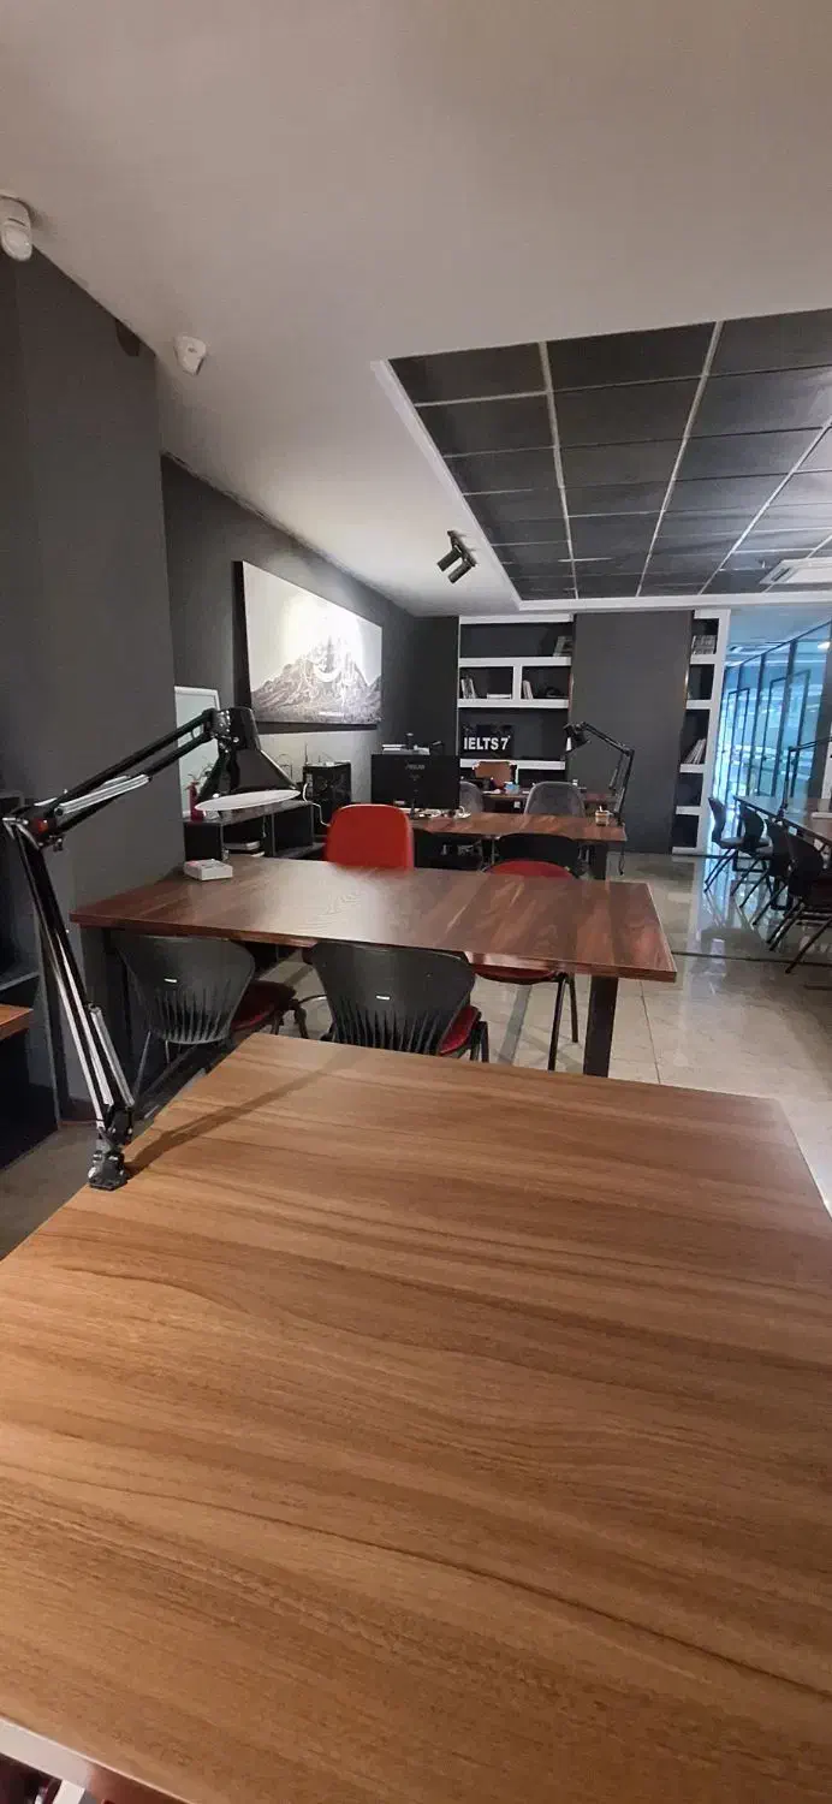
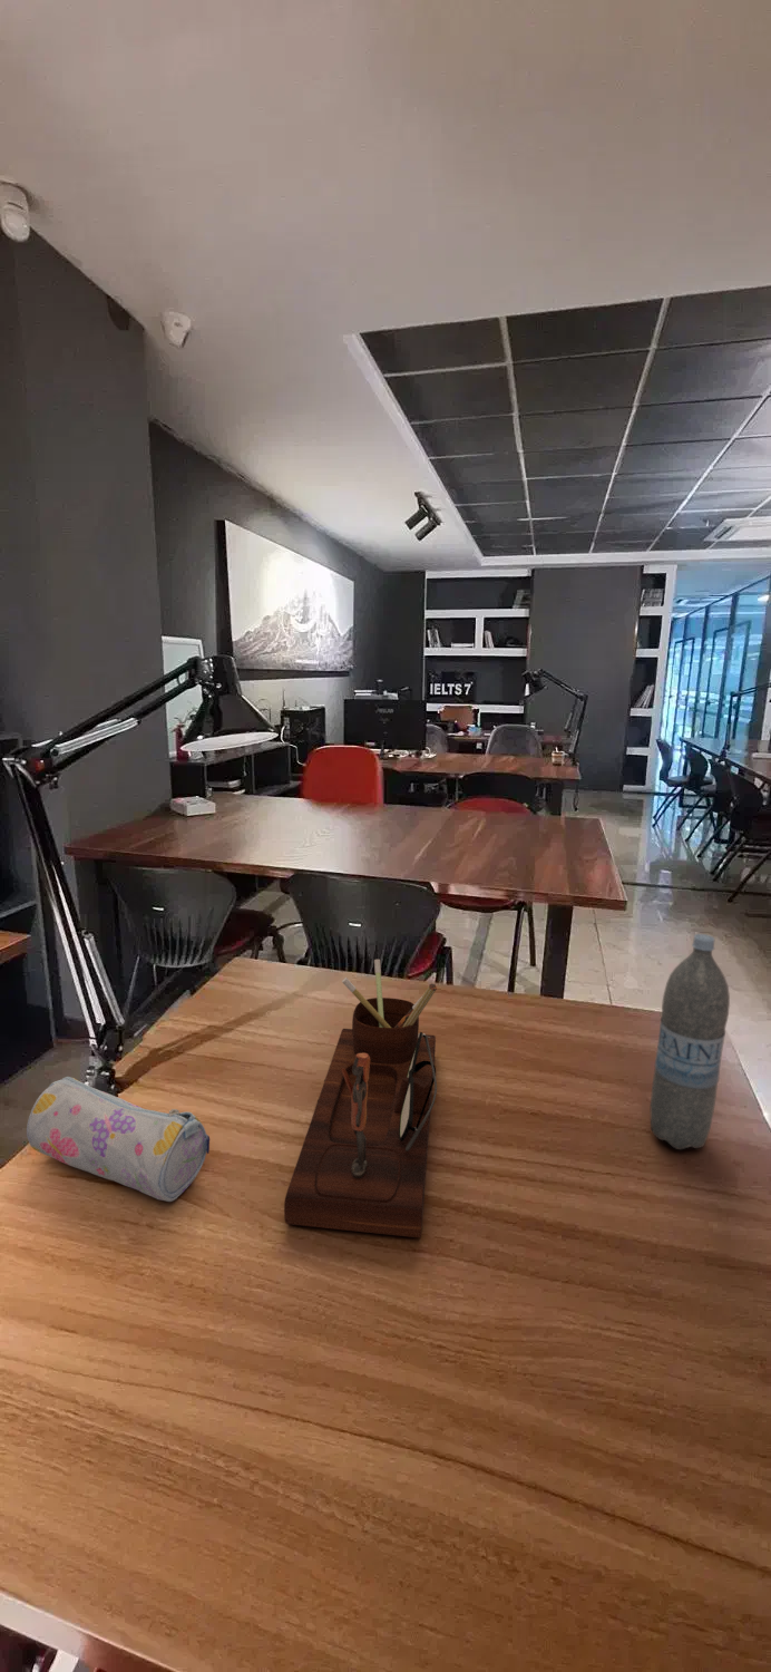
+ desk organizer (378, 1057)
+ pencil case (117, 1135)
+ water bottle (690, 1041)
